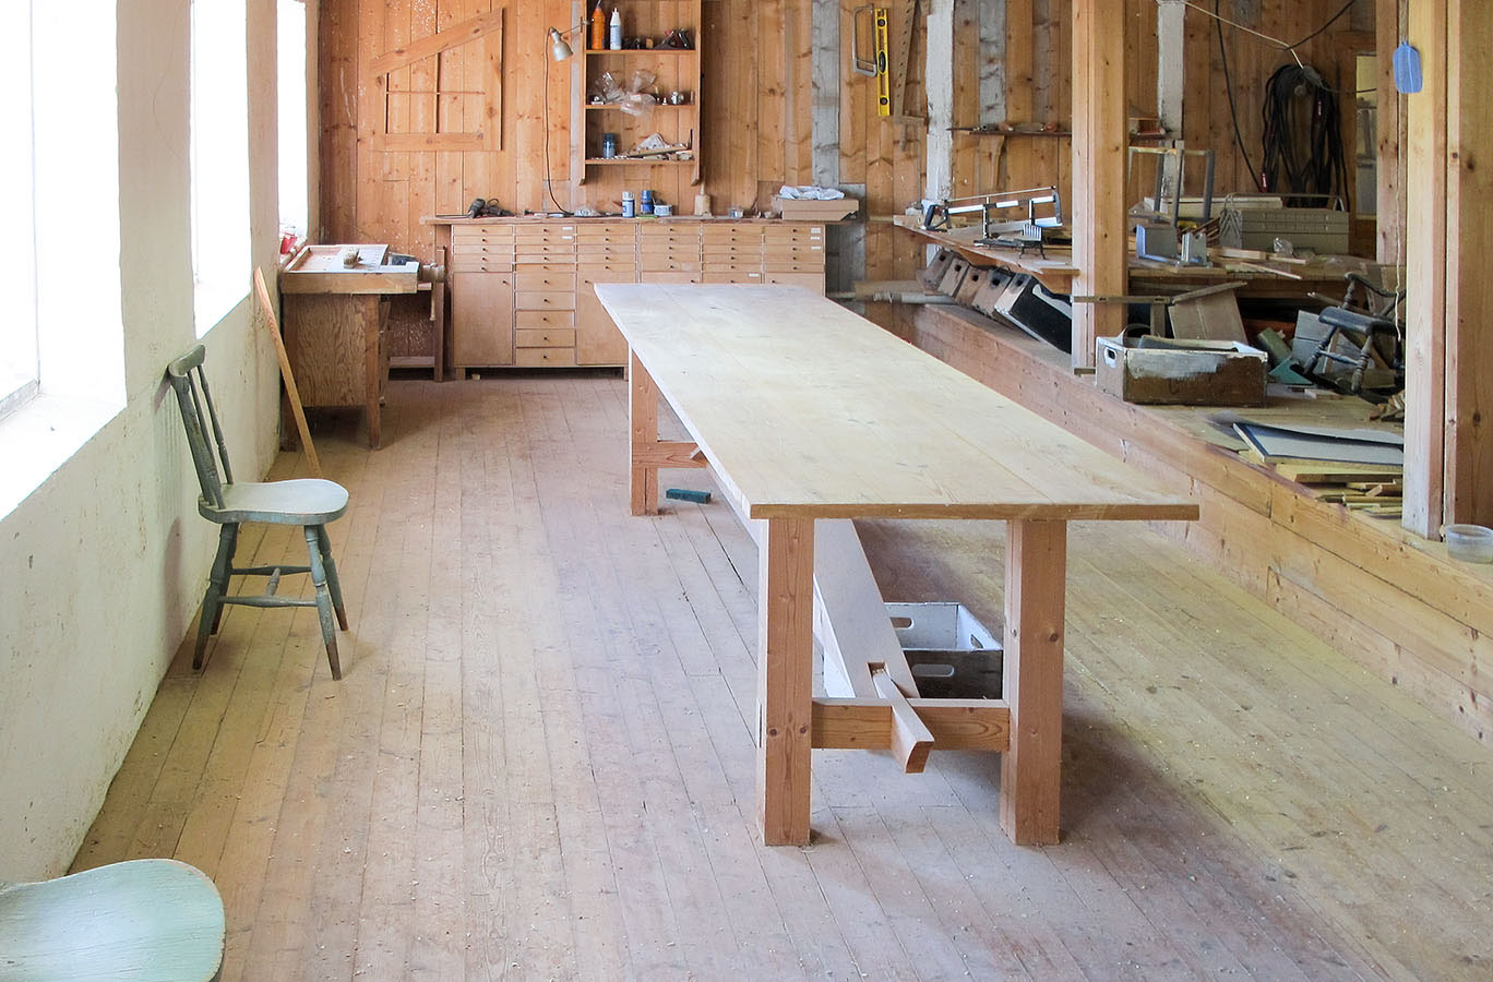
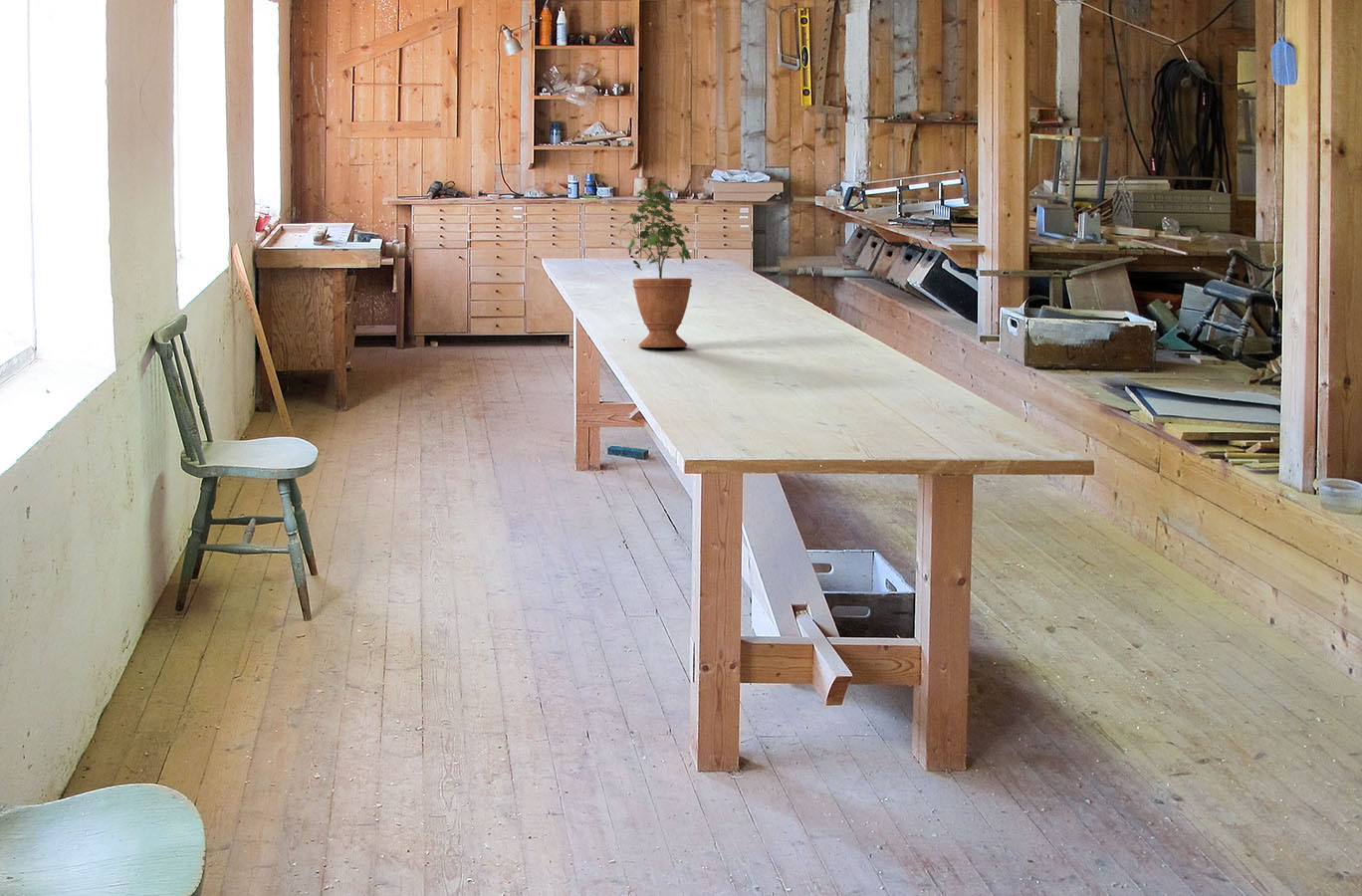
+ potted plant (654, 261)
